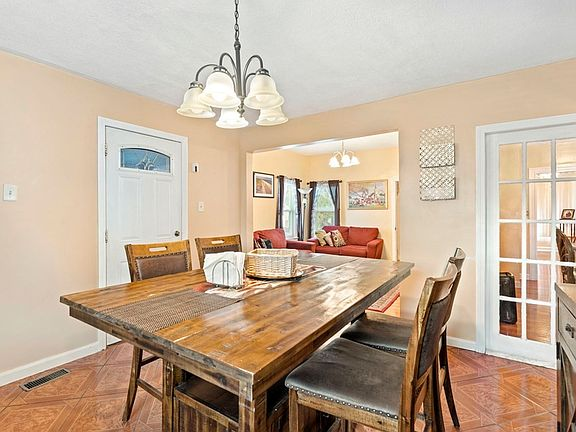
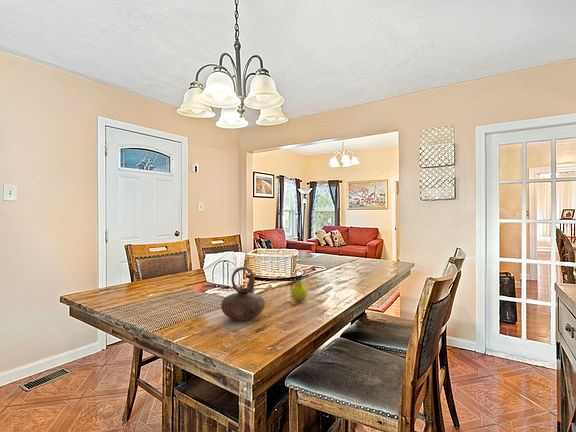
+ fruit (299, 287)
+ teapot (244, 290)
